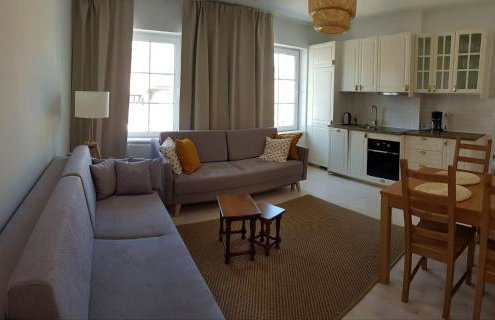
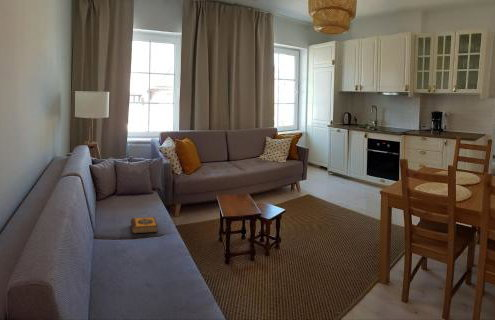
+ hardback book (143, 225)
